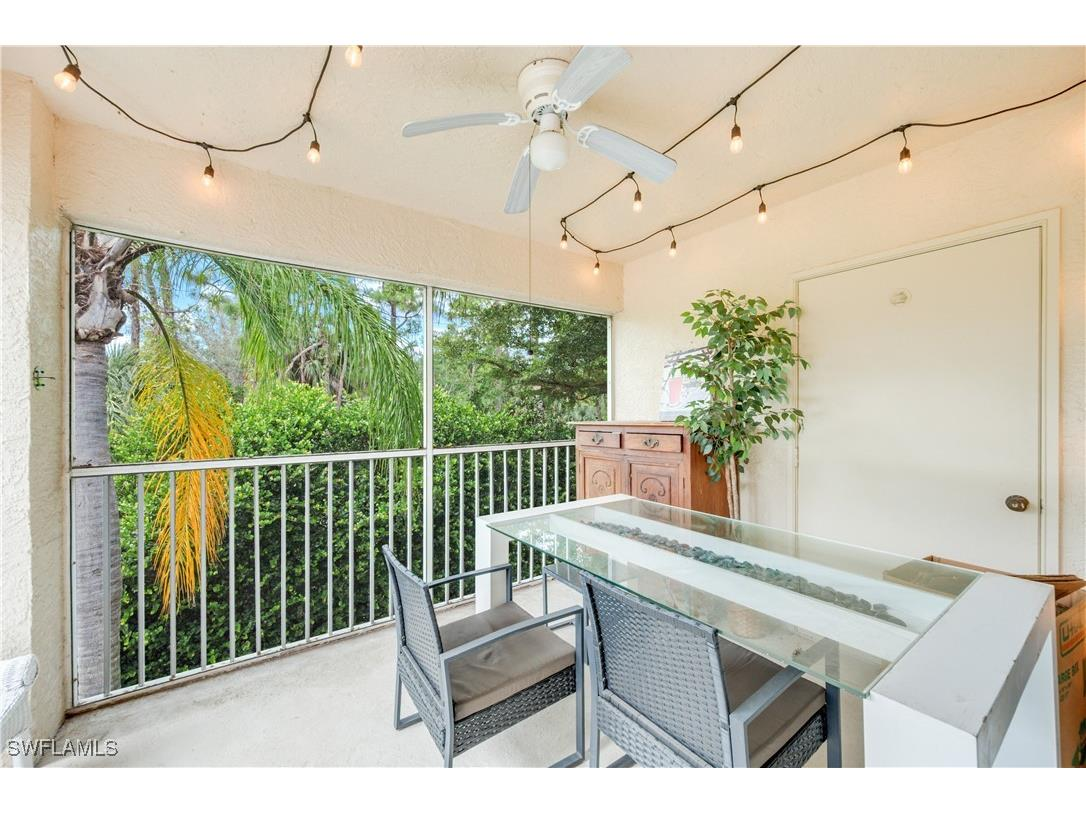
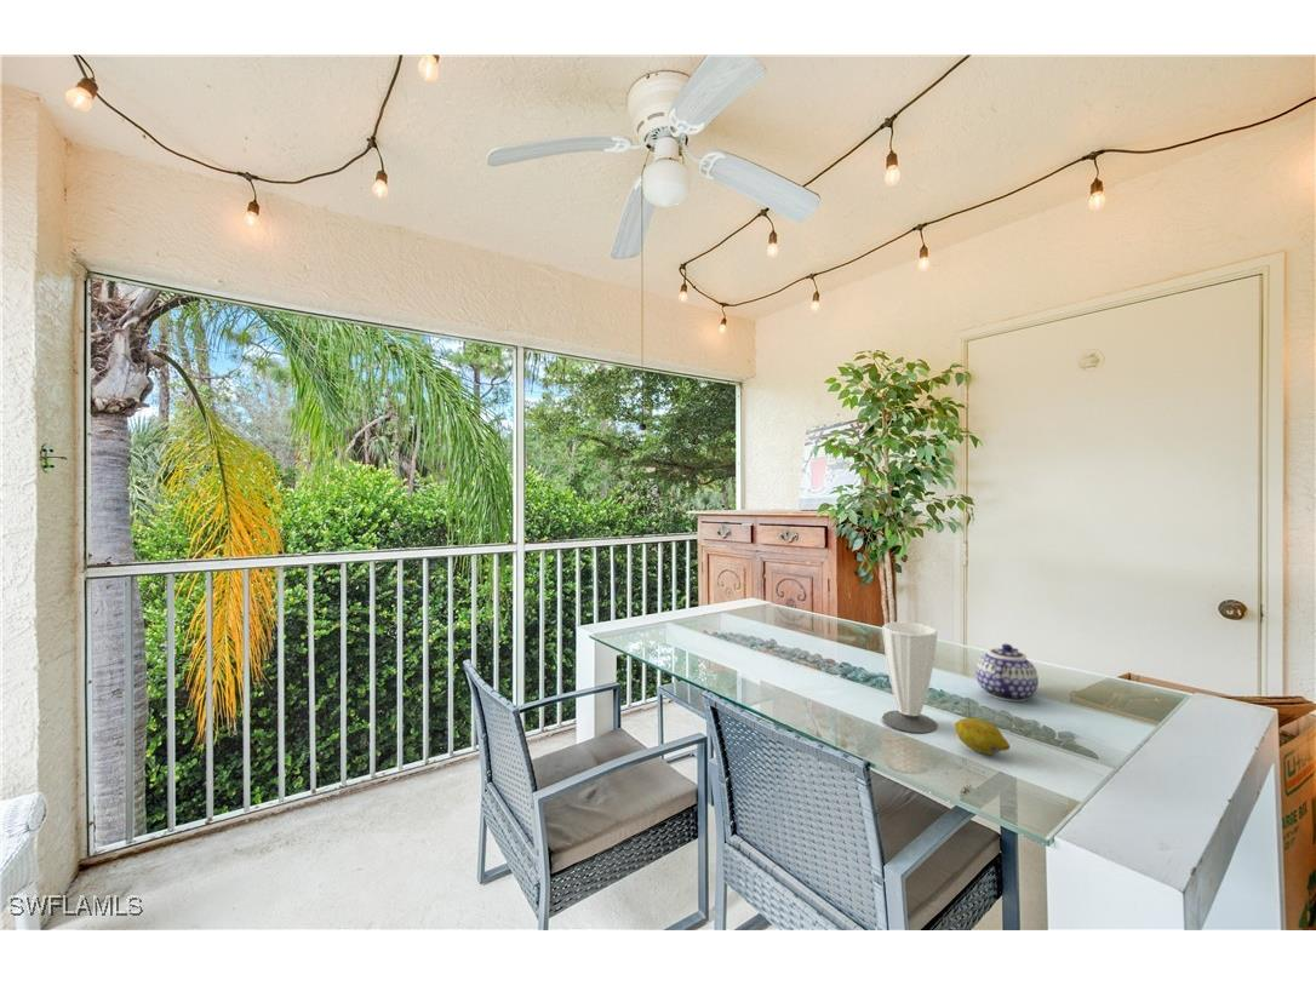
+ fruit (982, 735)
+ cup (909, 675)
+ teapot (1006, 669)
